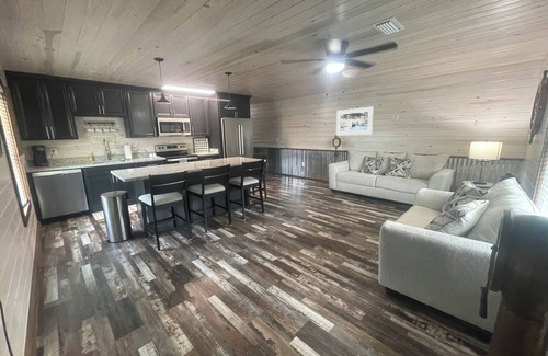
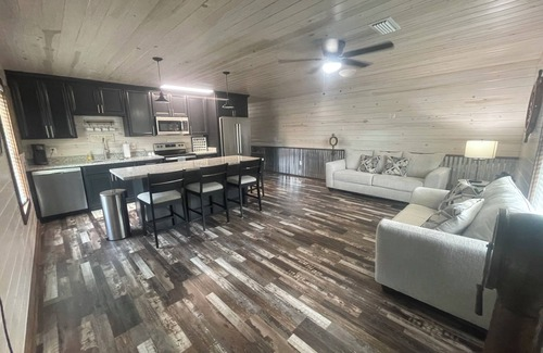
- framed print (353, 122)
